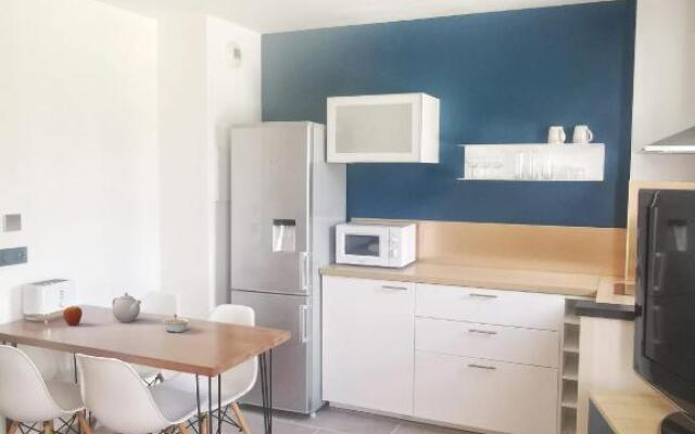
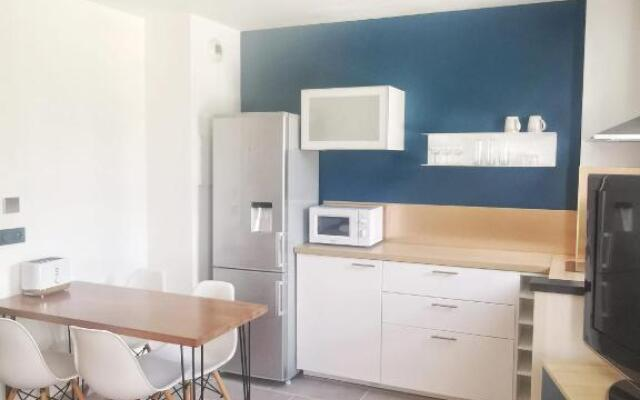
- fruit (73, 315)
- legume (175, 323)
- teapot (126, 306)
